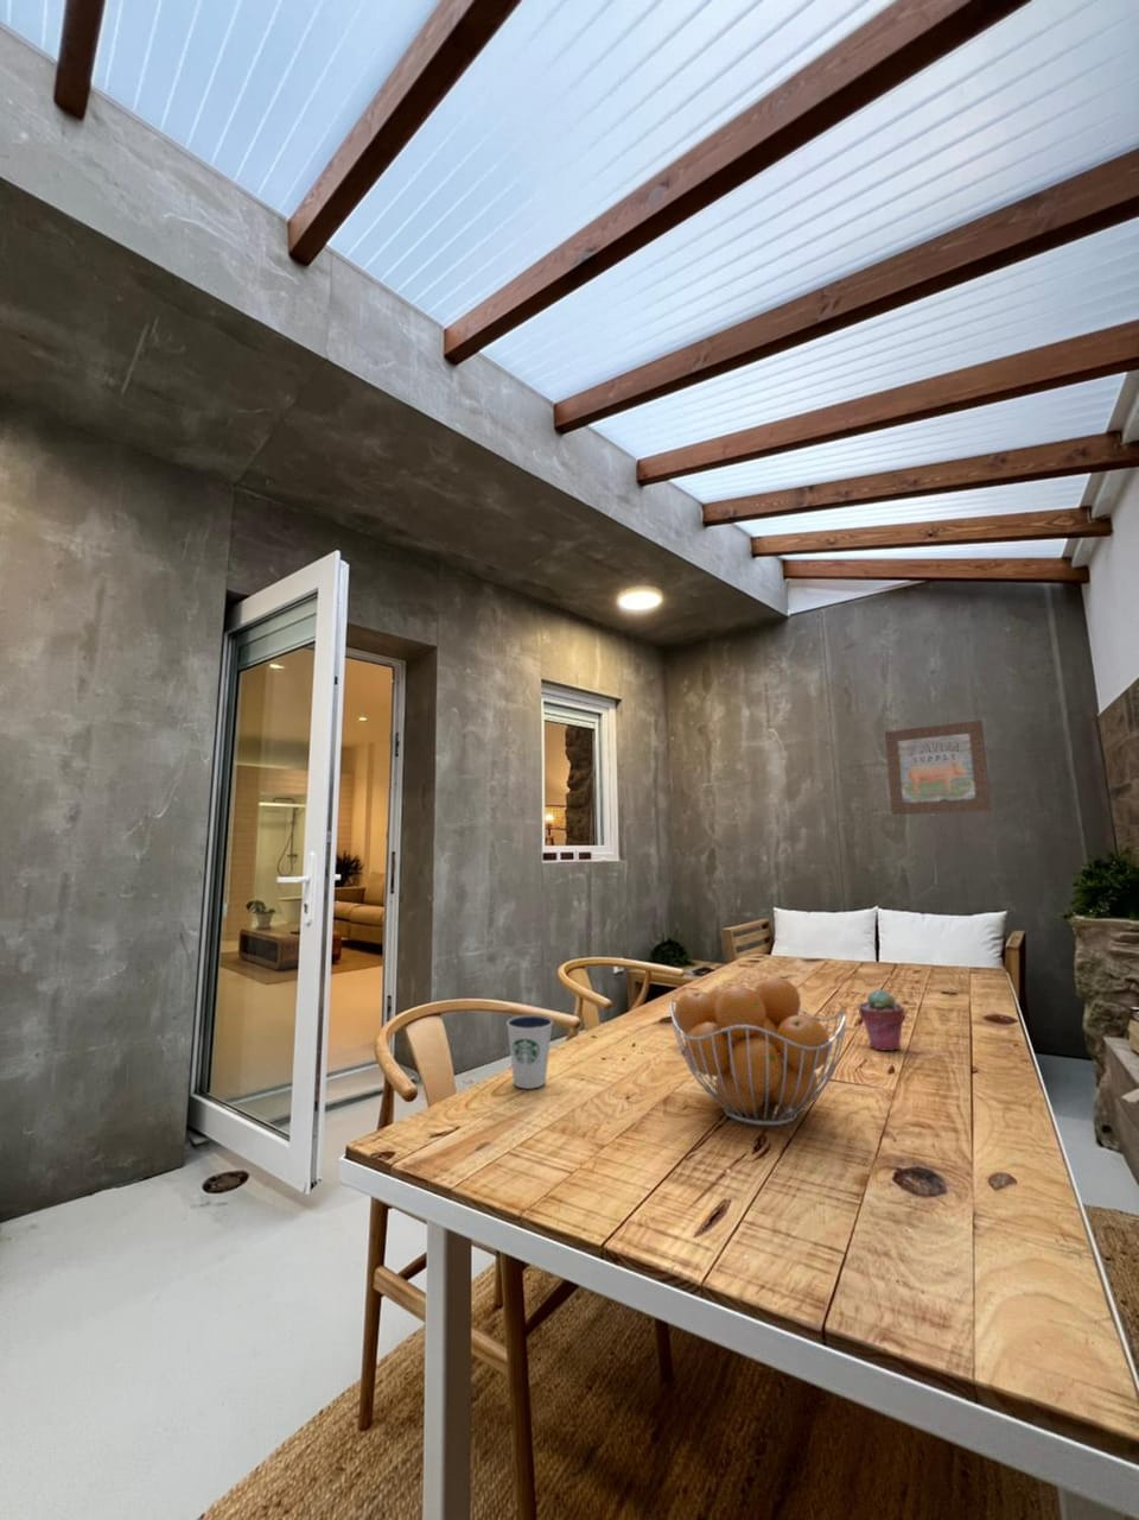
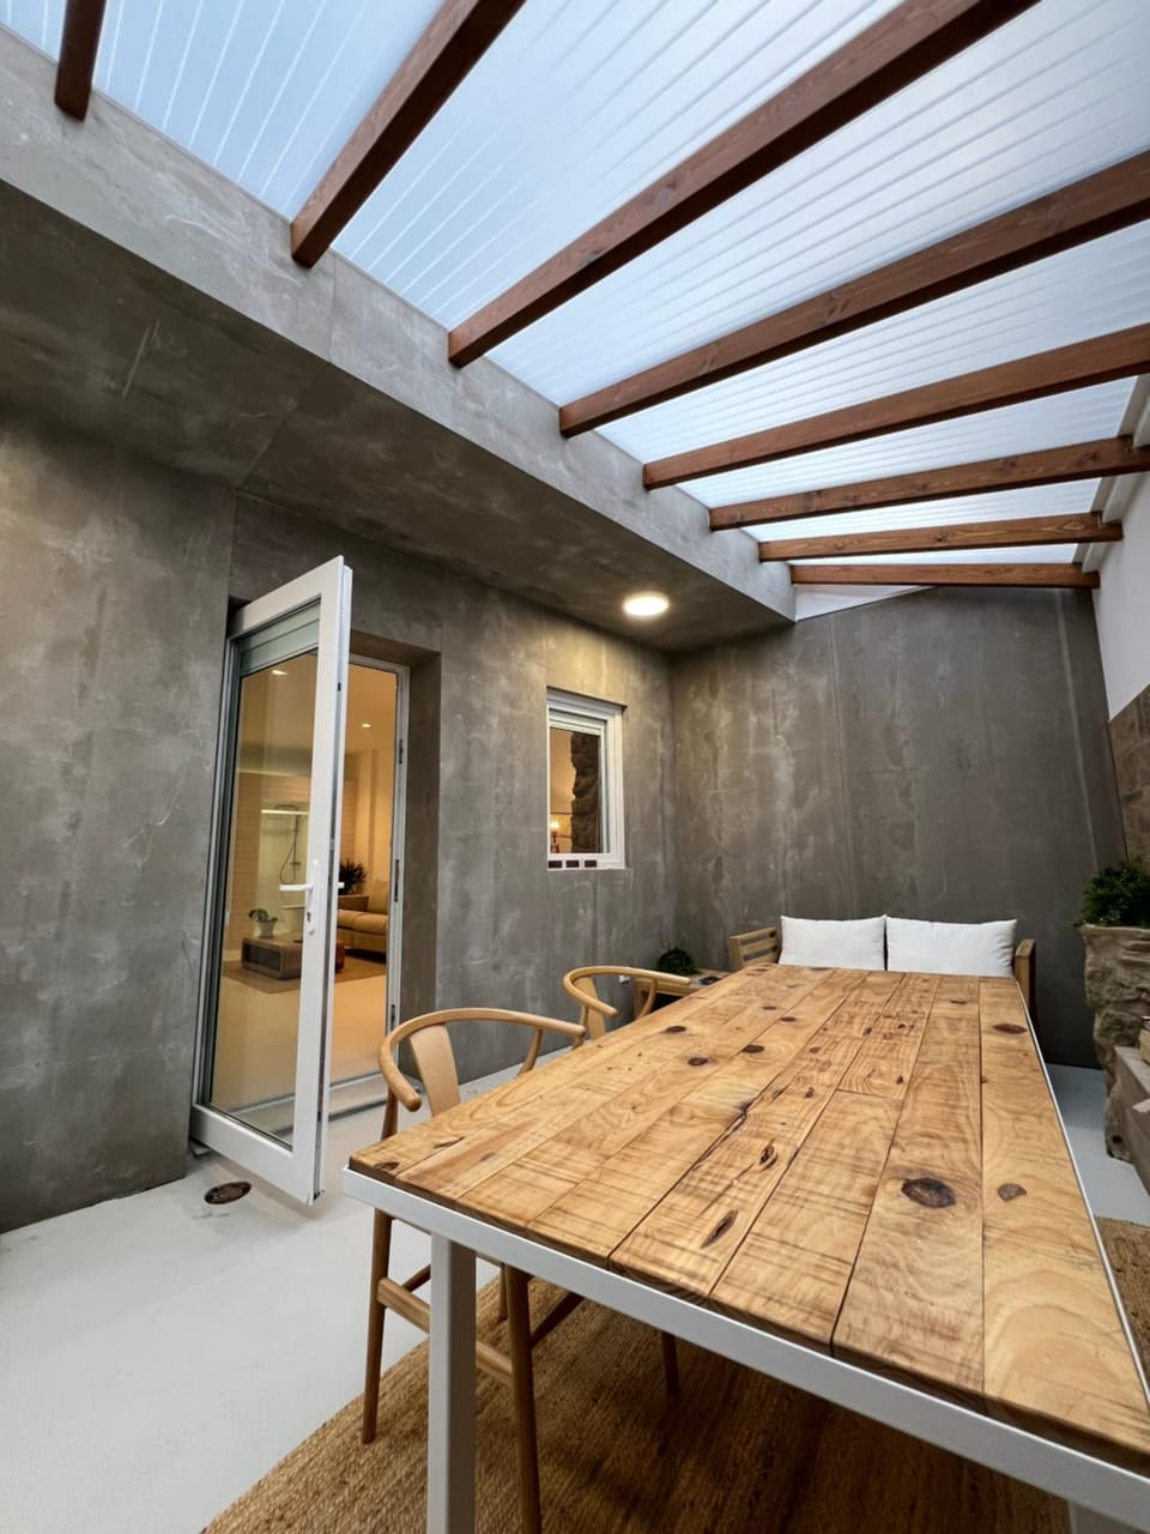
- fruit basket (756, 1045)
- dixie cup (529, 1051)
- potted succulent (882, 1017)
- wall art (934, 768)
